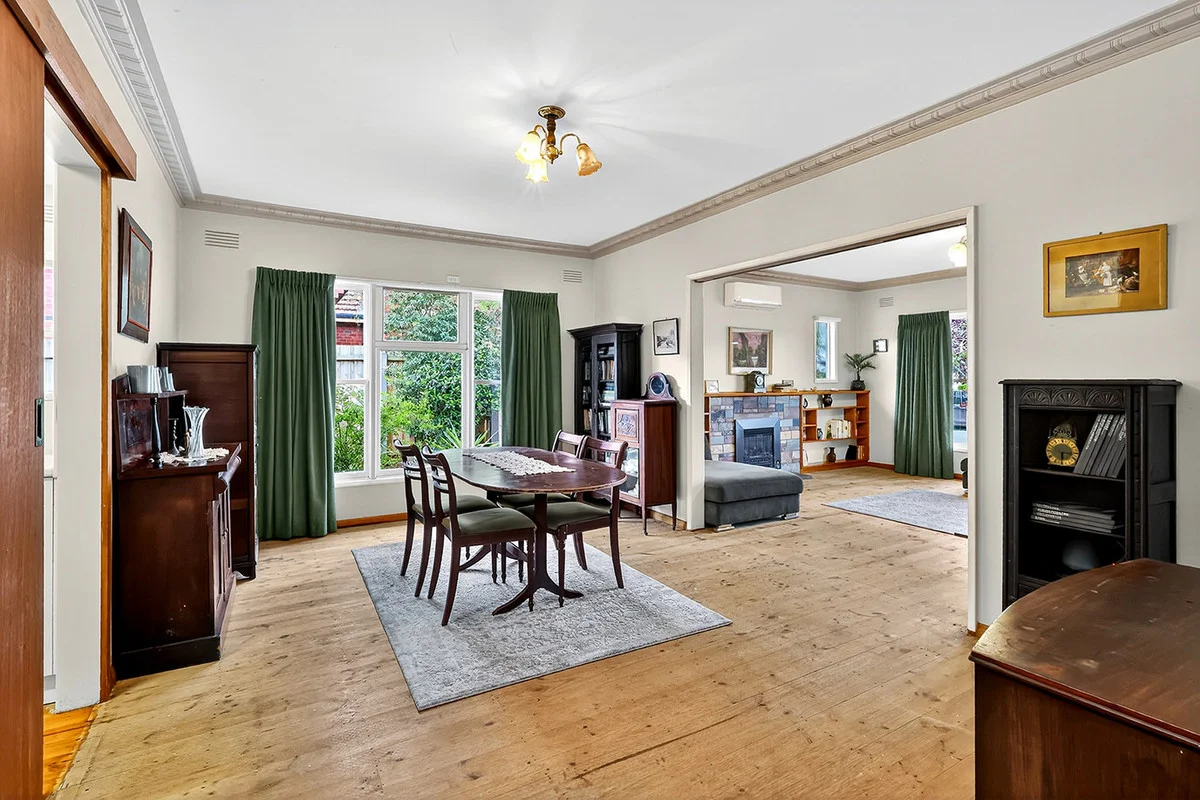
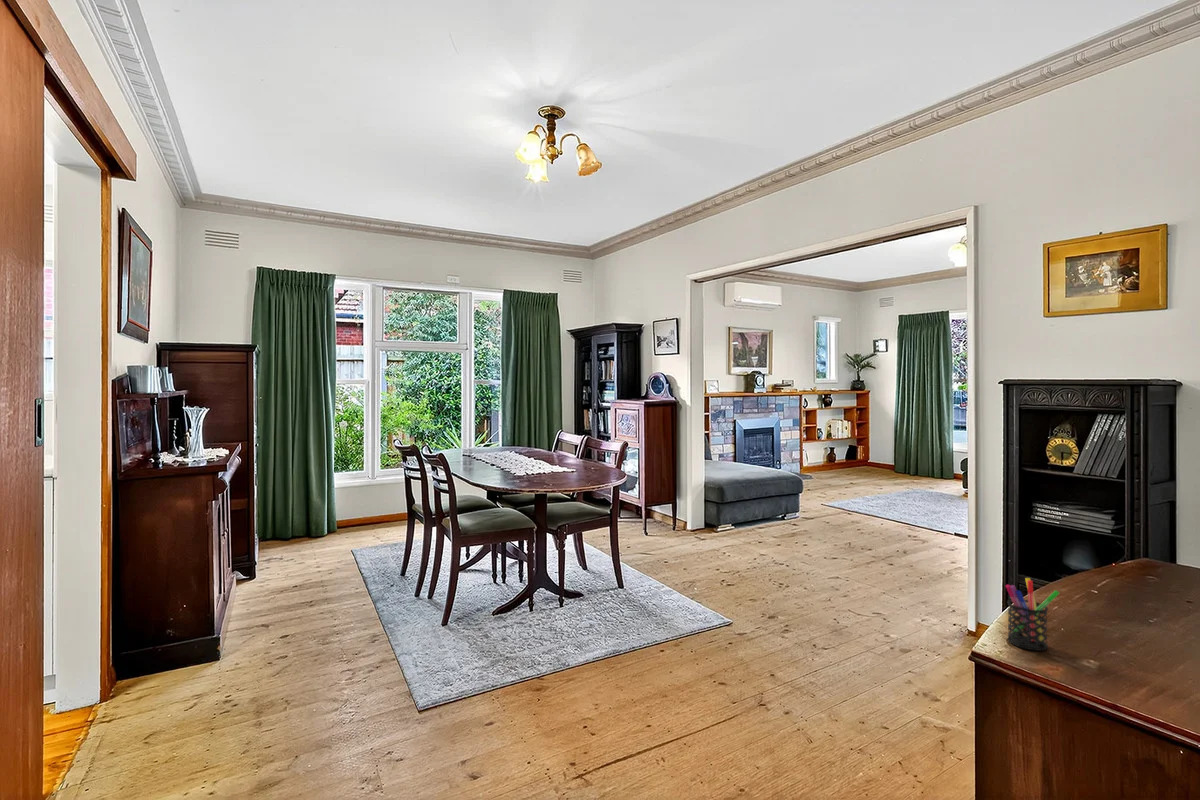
+ pen holder (1032, 611)
